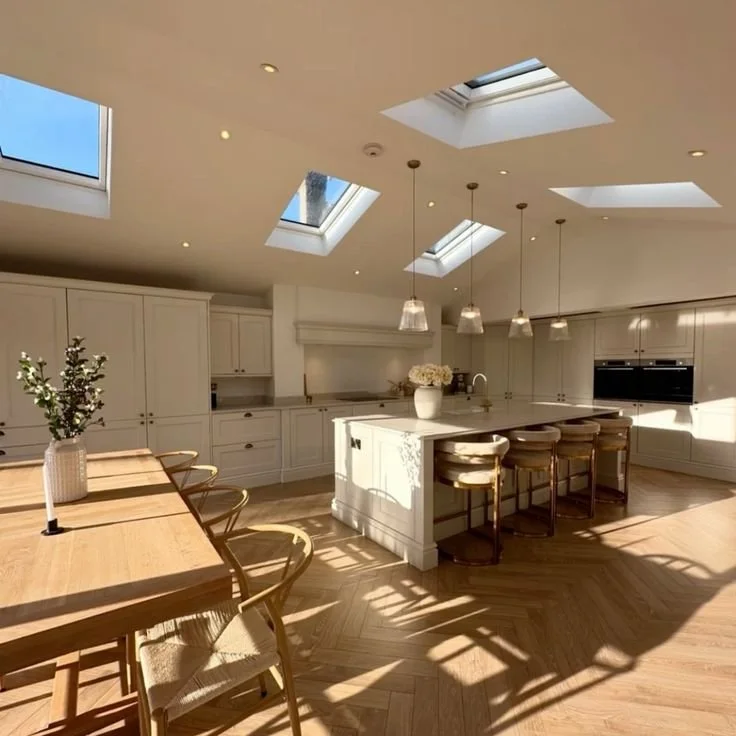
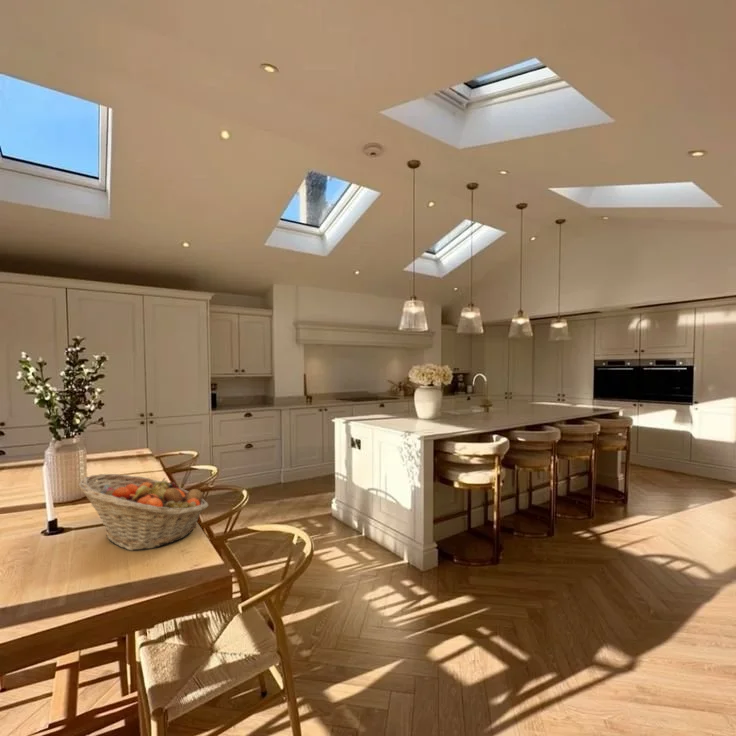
+ fruit basket (145, 502)
